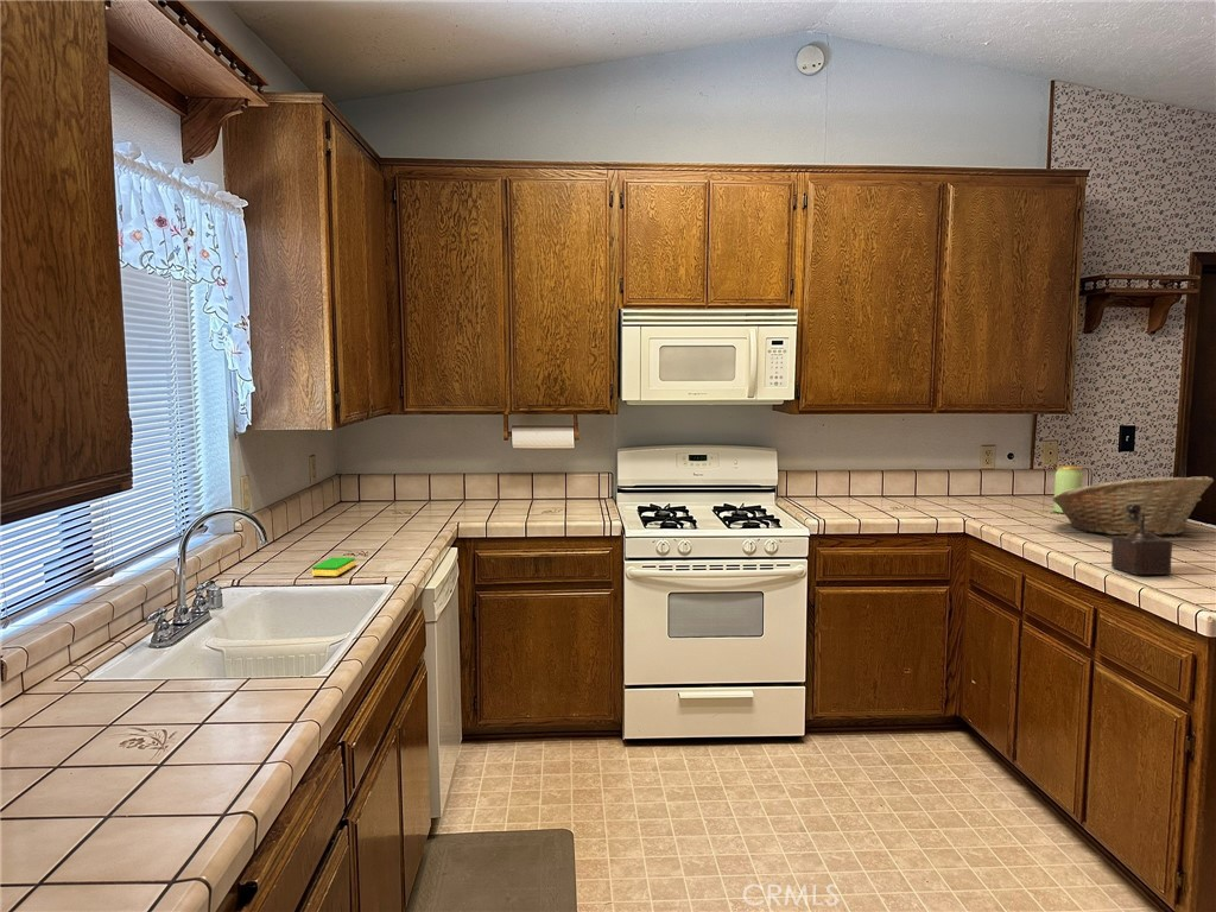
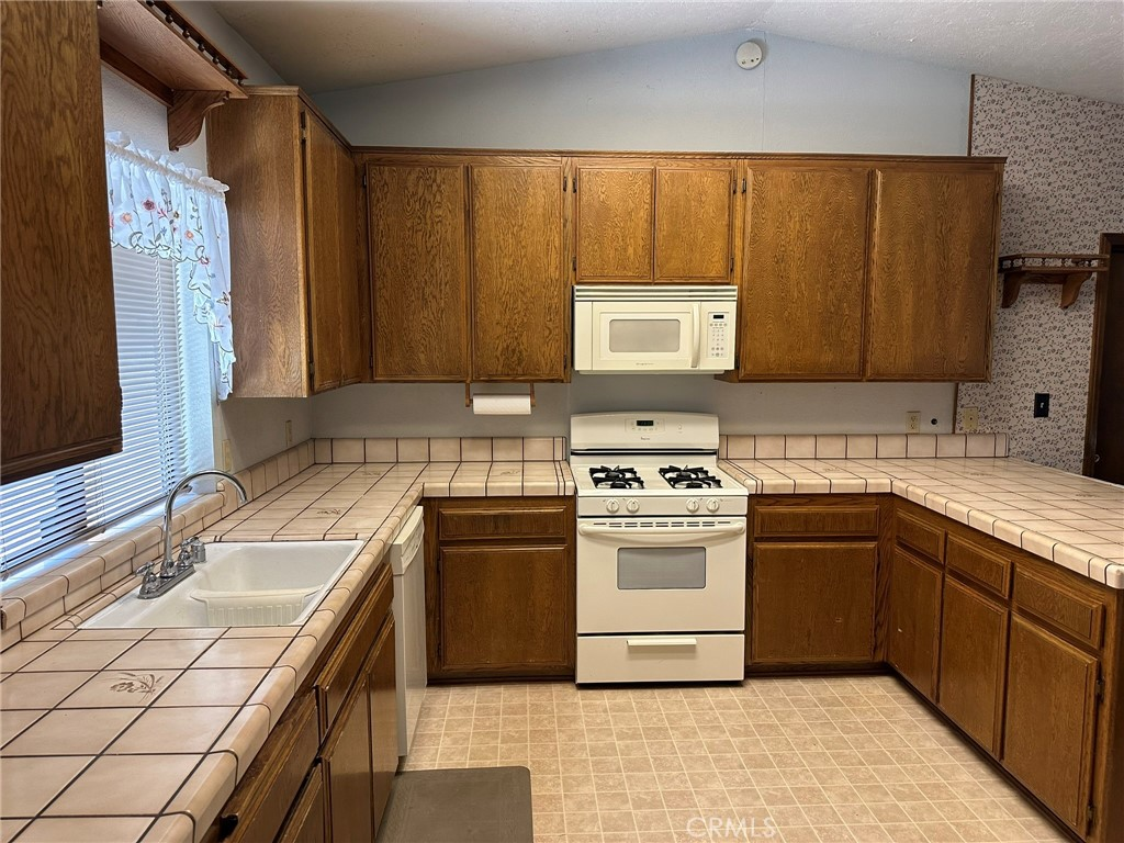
- fruit basket (1130, 501)
- jar (1068, 489)
- pepper mill (1135, 537)
- dish sponge (334, 565)
